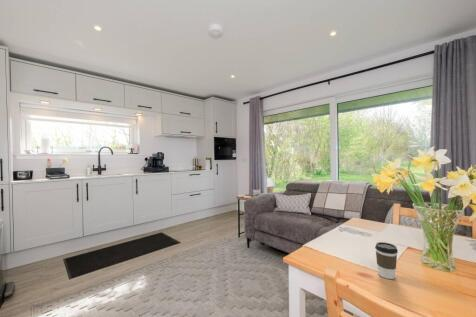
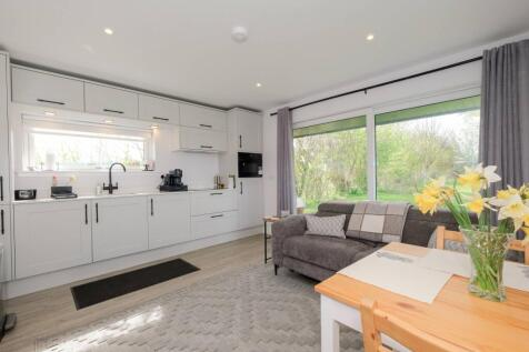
- coffee cup (386, 260)
